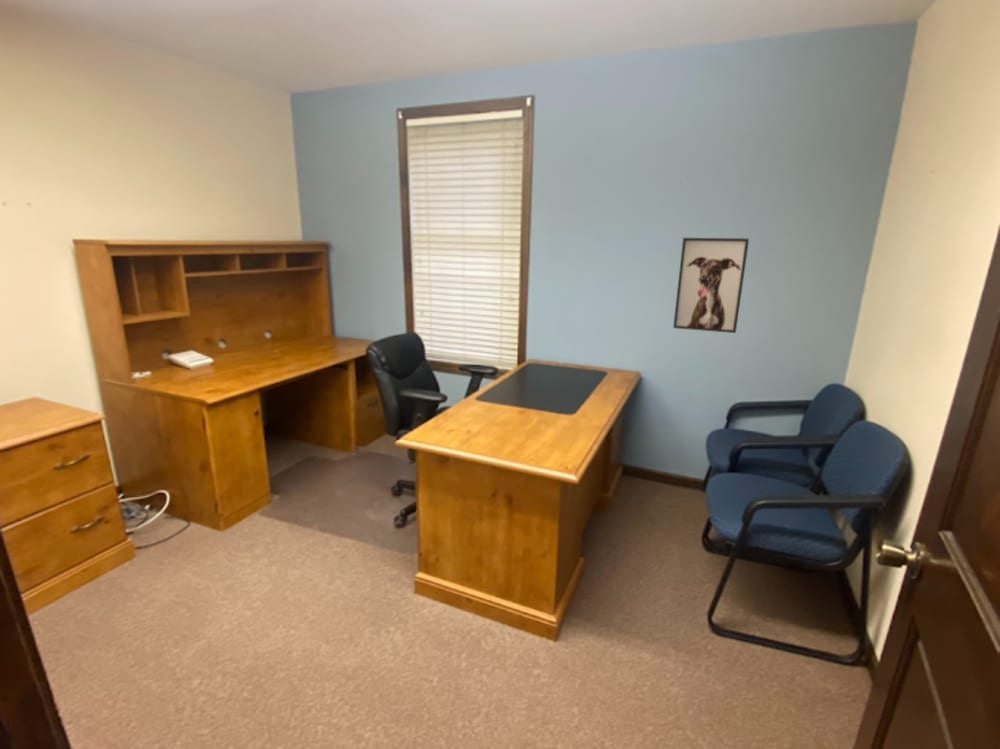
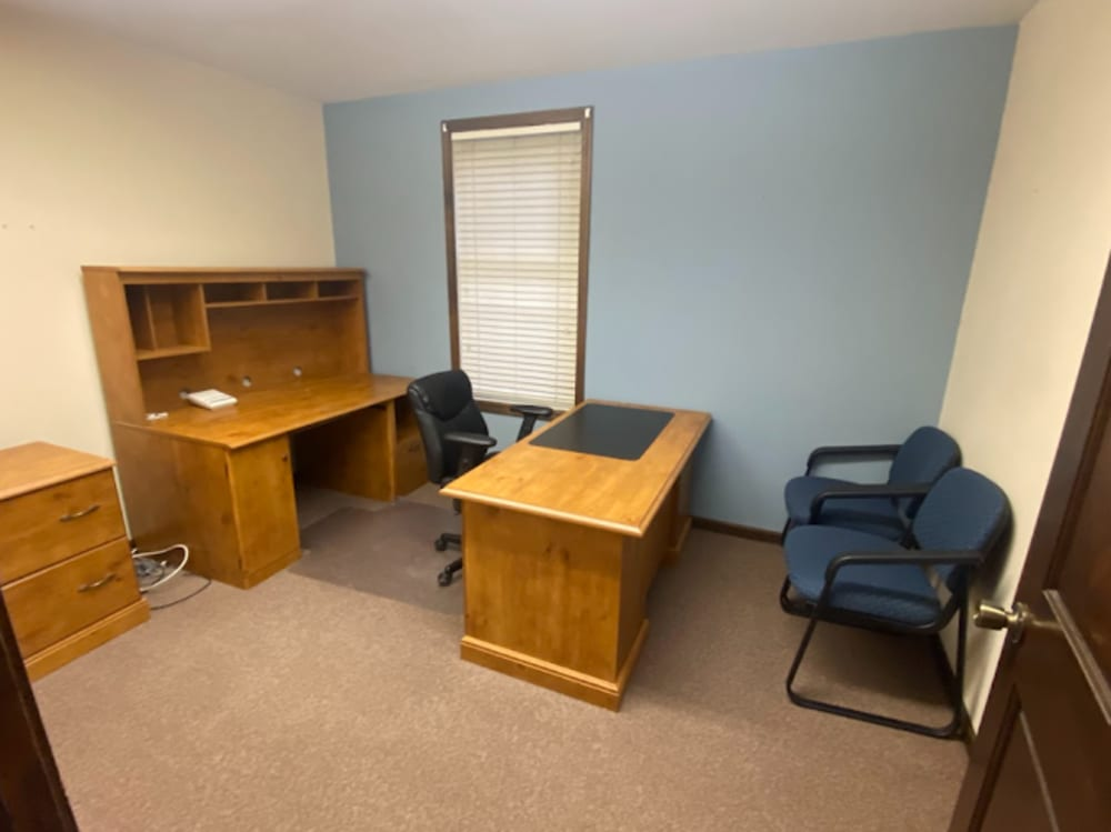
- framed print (709, 285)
